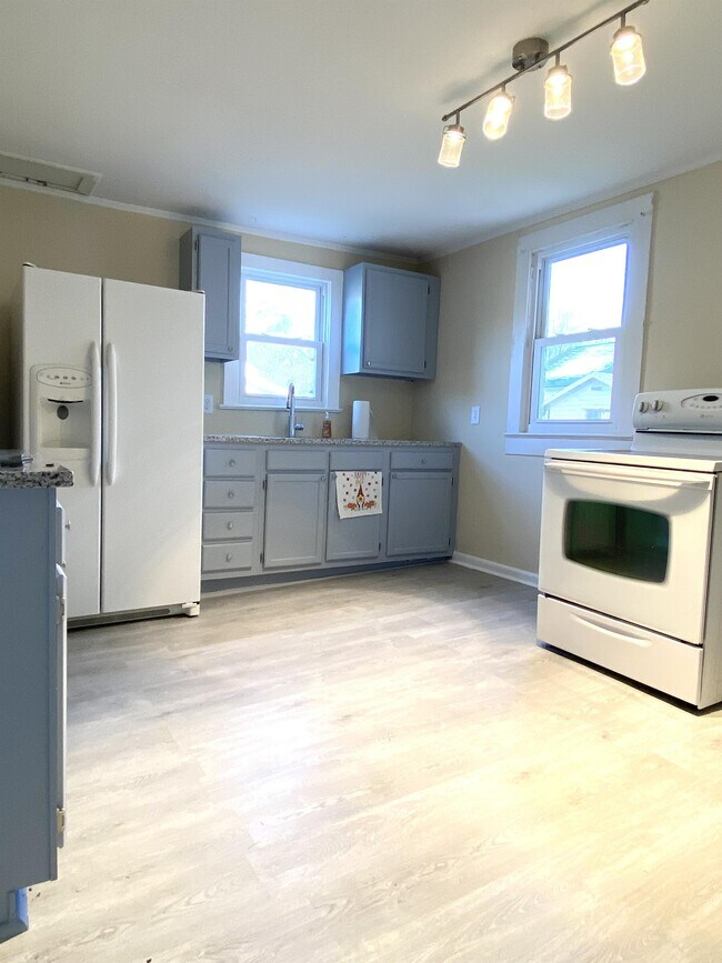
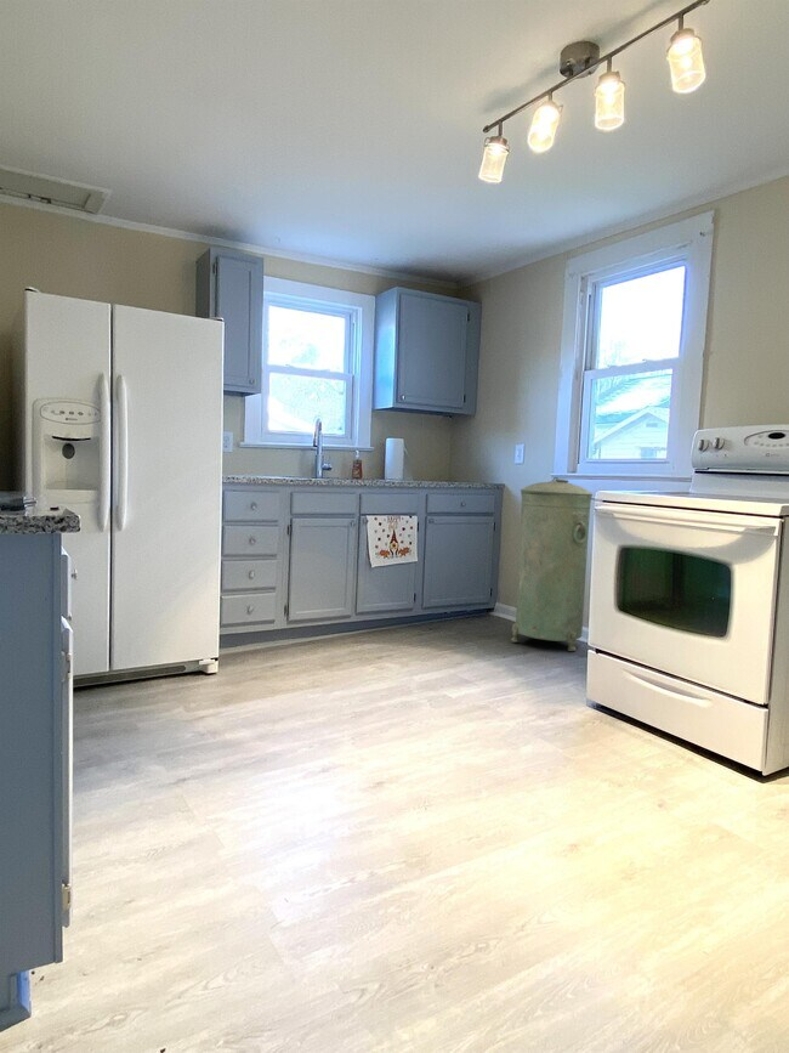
+ trash can (552, 560)
